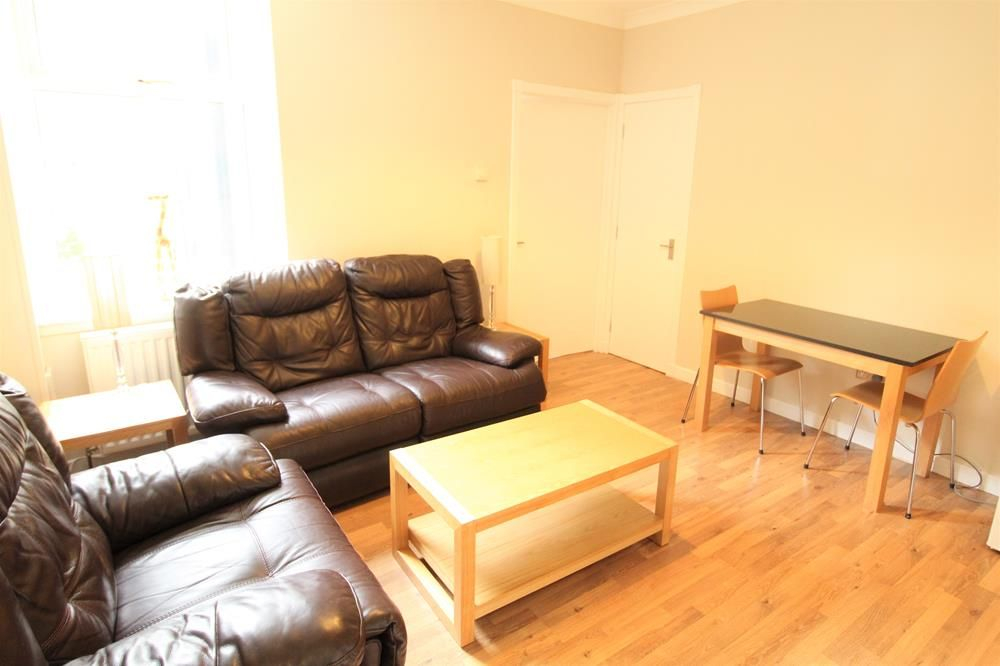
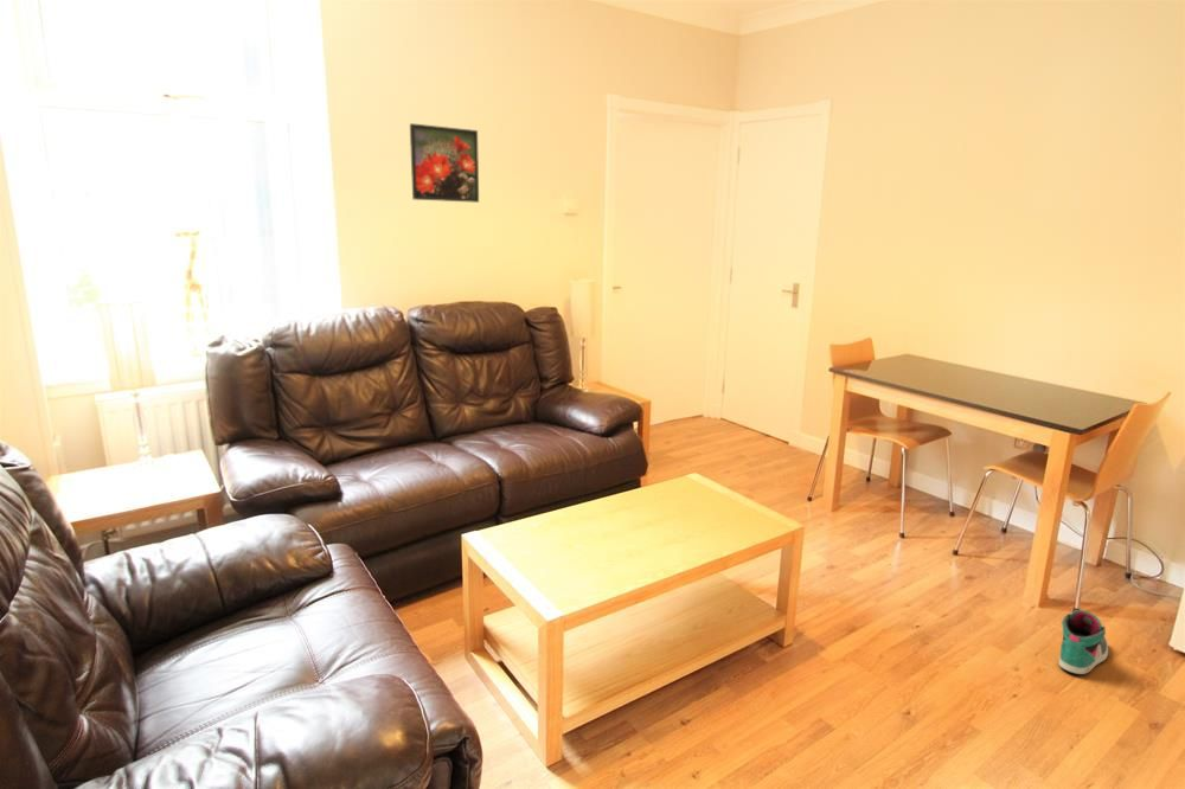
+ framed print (446, 163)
+ sneaker (1085, 633)
